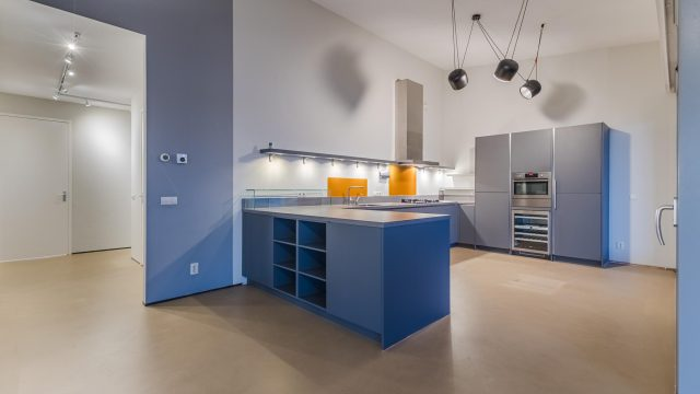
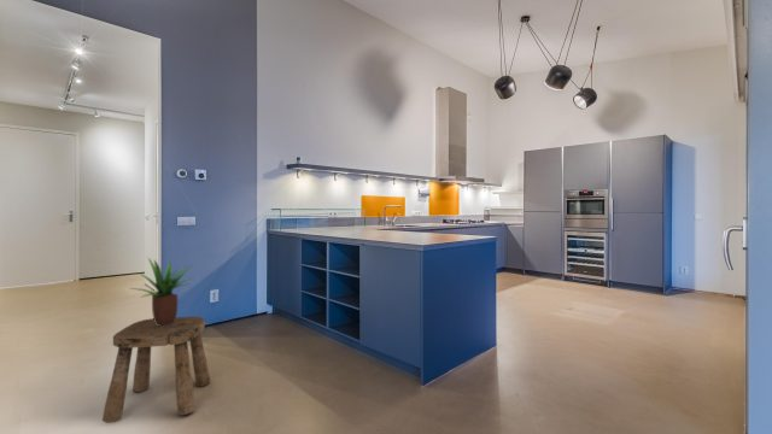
+ stool (150, 363)
+ potted plant (163, 291)
